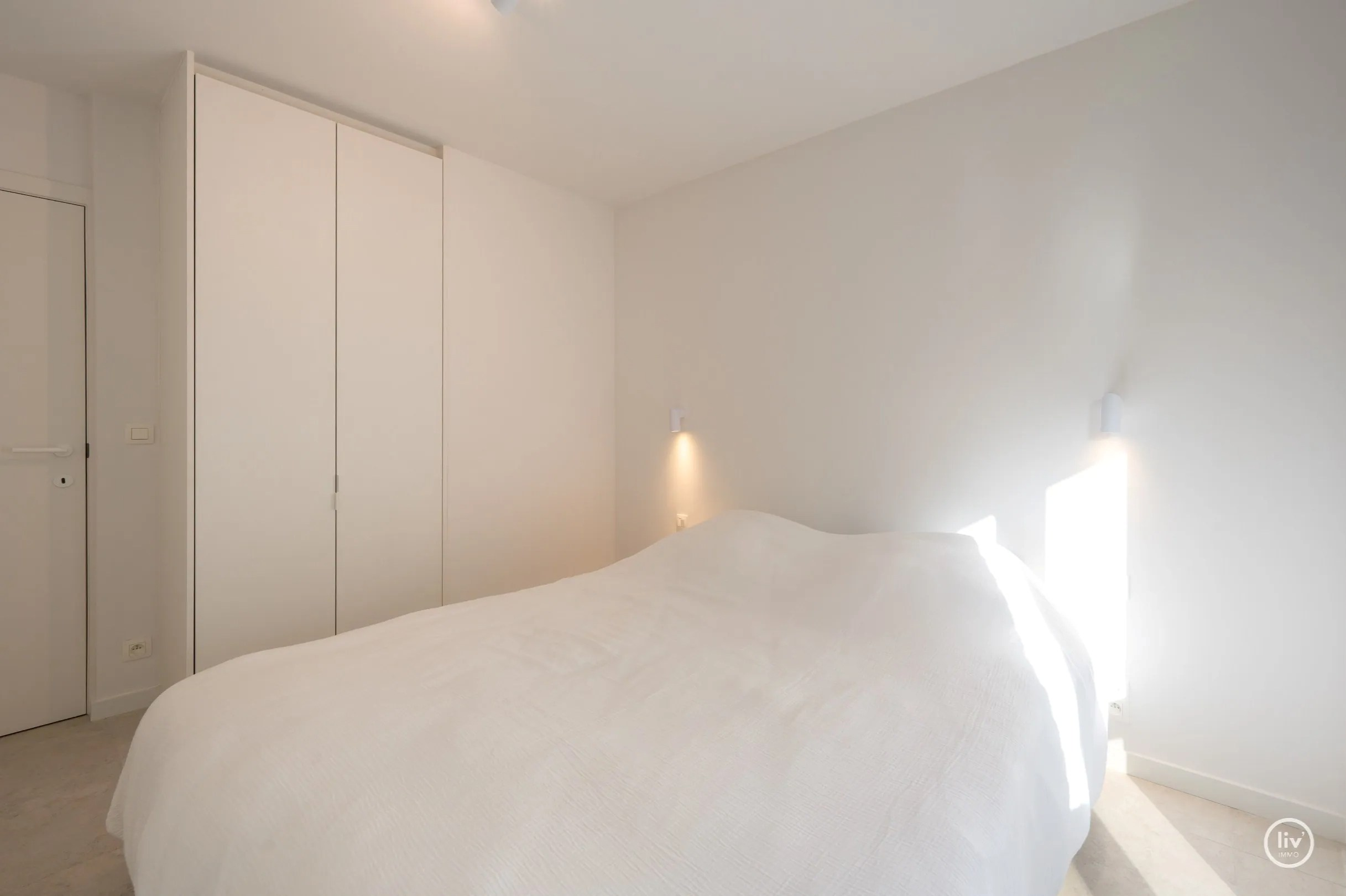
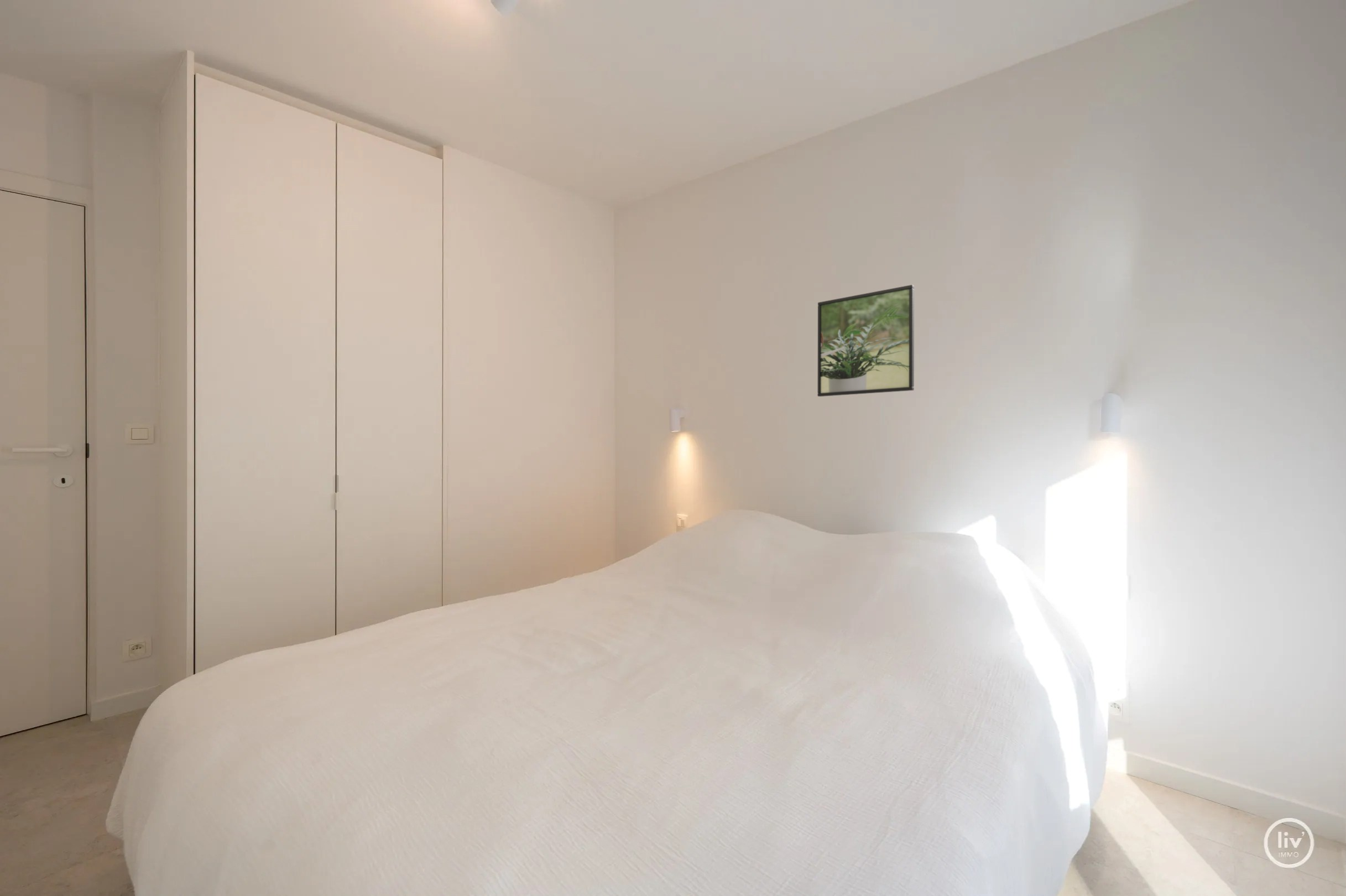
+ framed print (863, 343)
